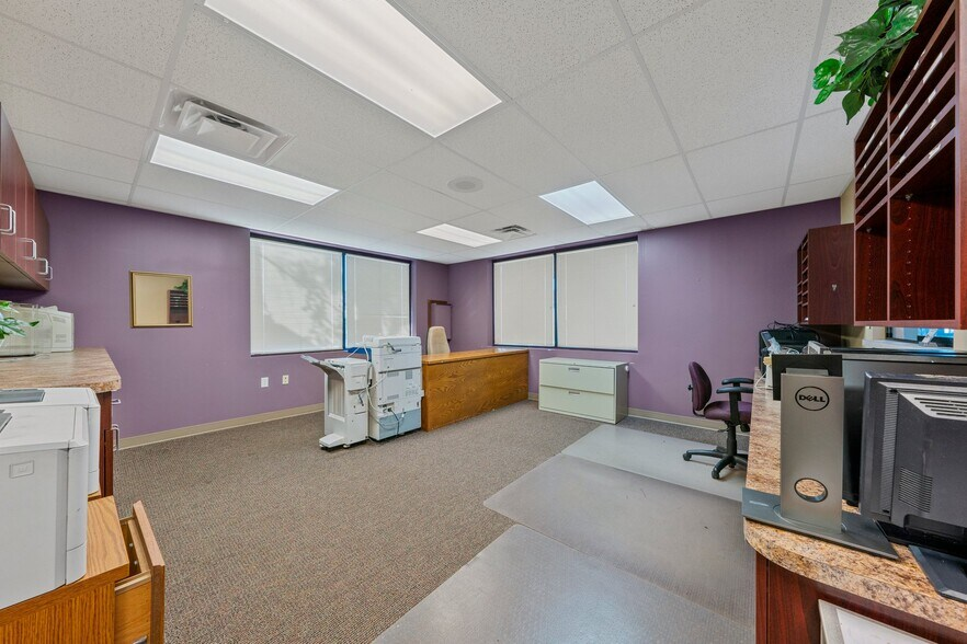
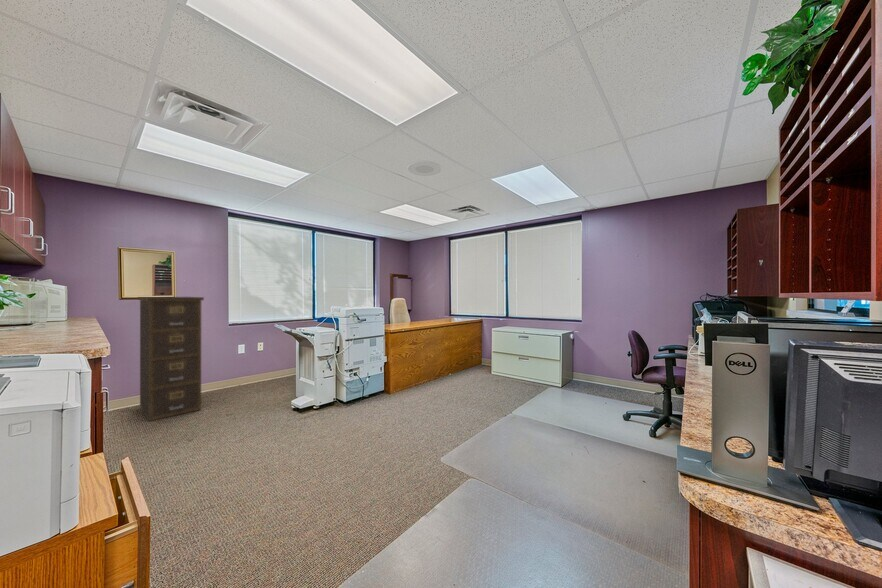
+ filing cabinet (170, 352)
